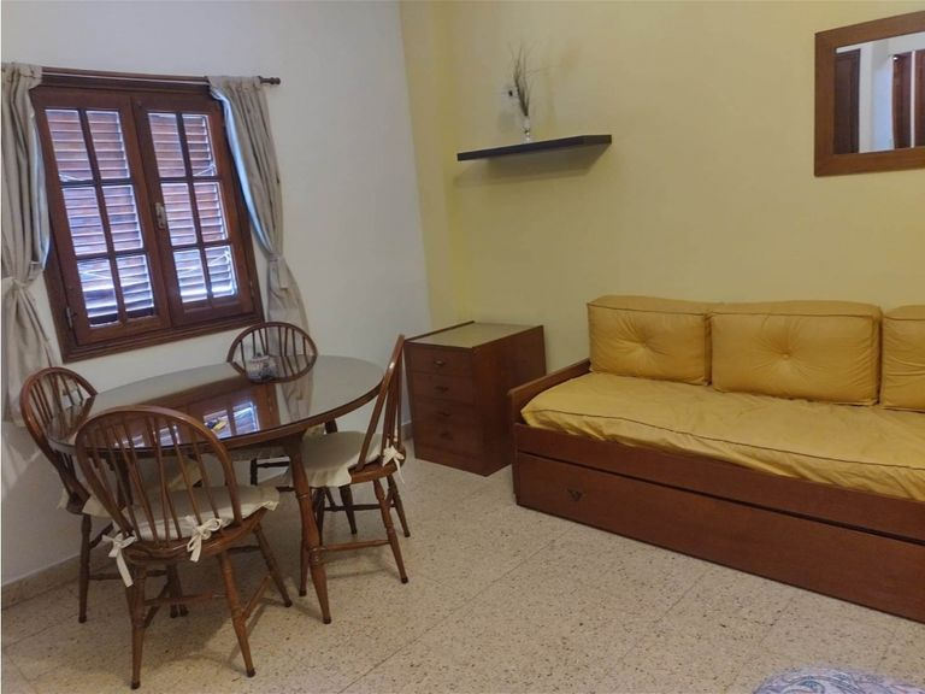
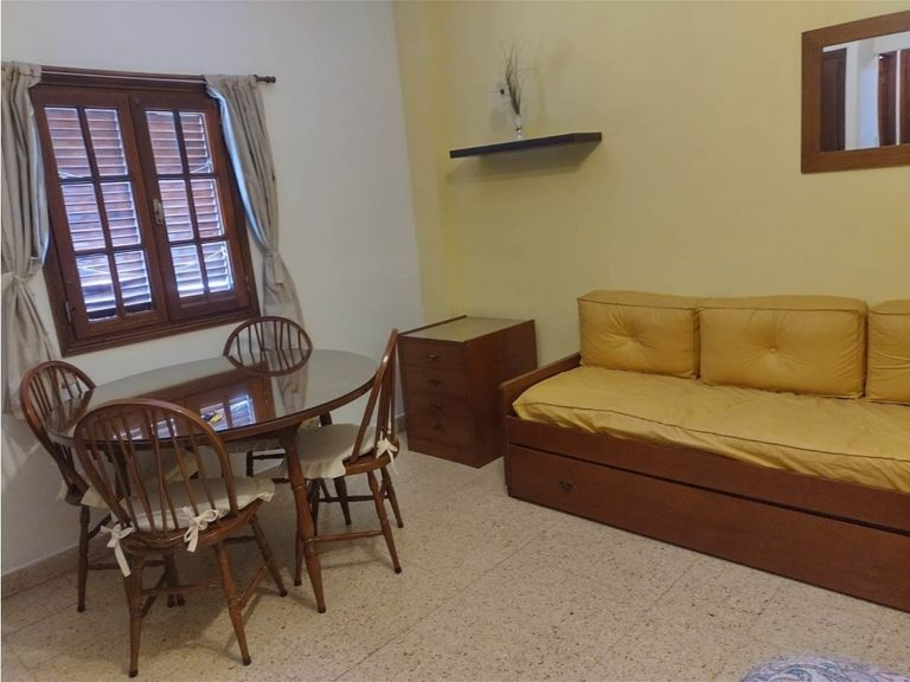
- teapot (260, 365)
